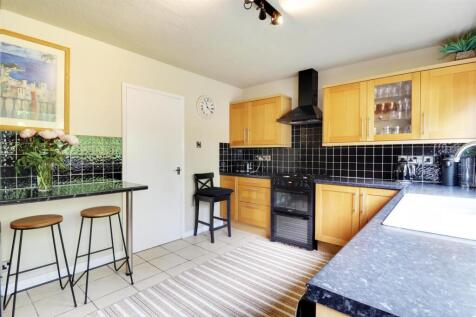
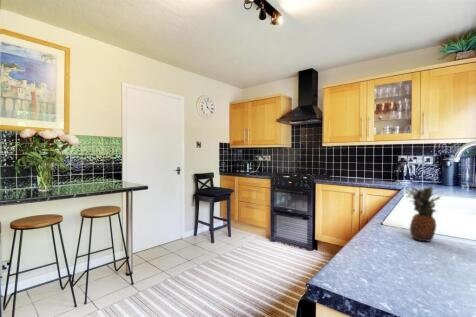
+ fruit (419, 211)
